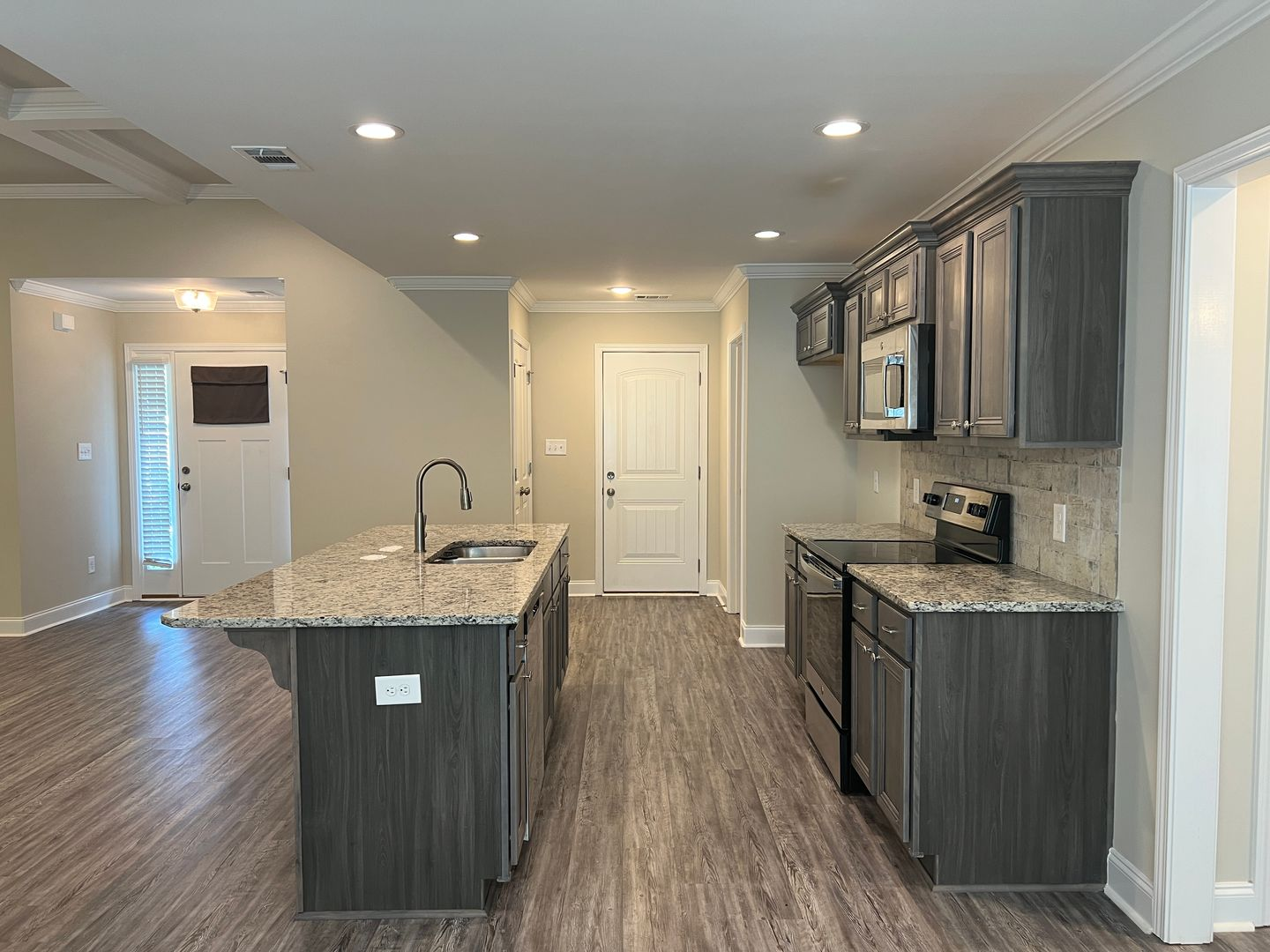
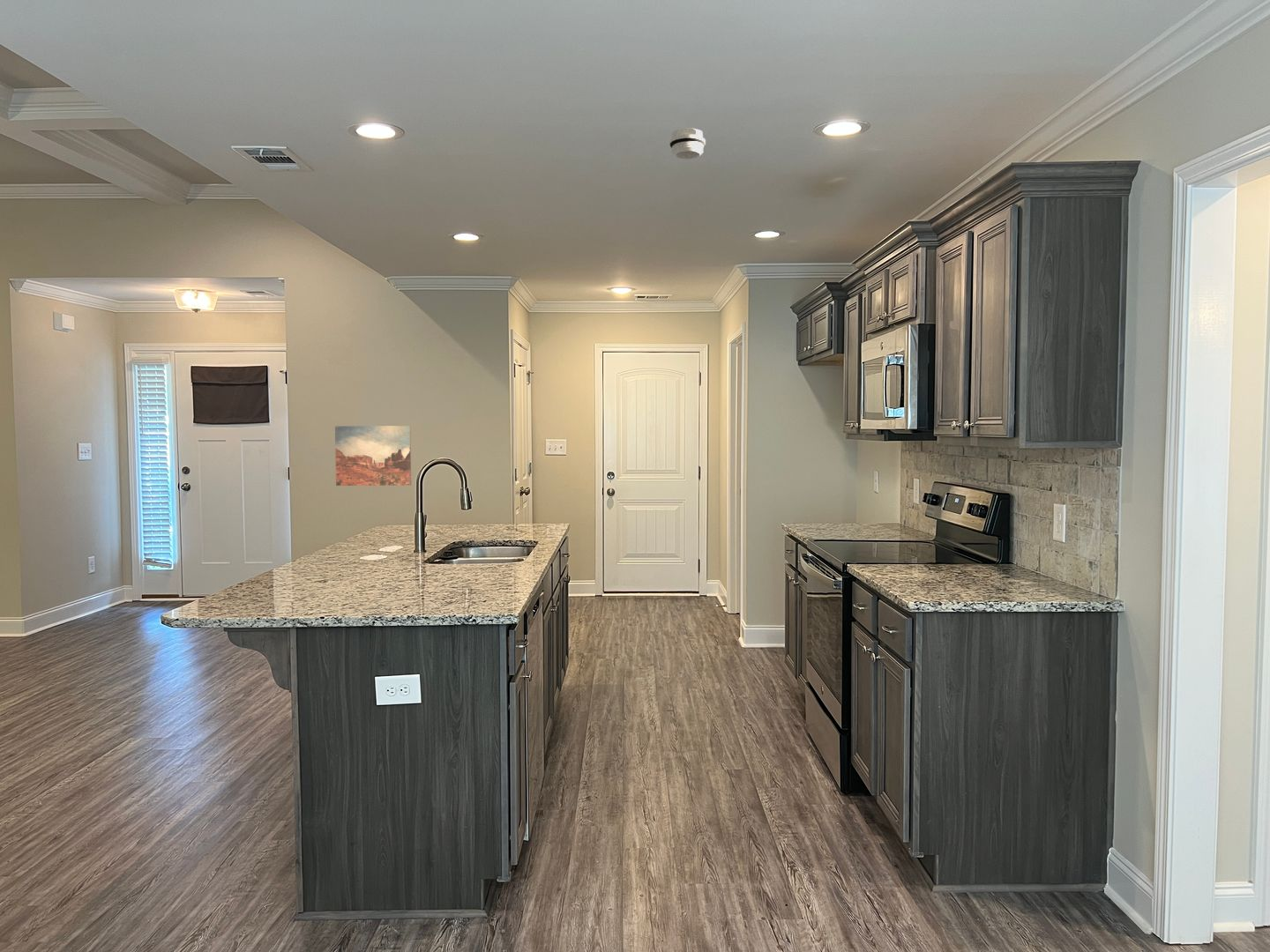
+ smoke detector (687, 144)
+ wall art (373, 456)
